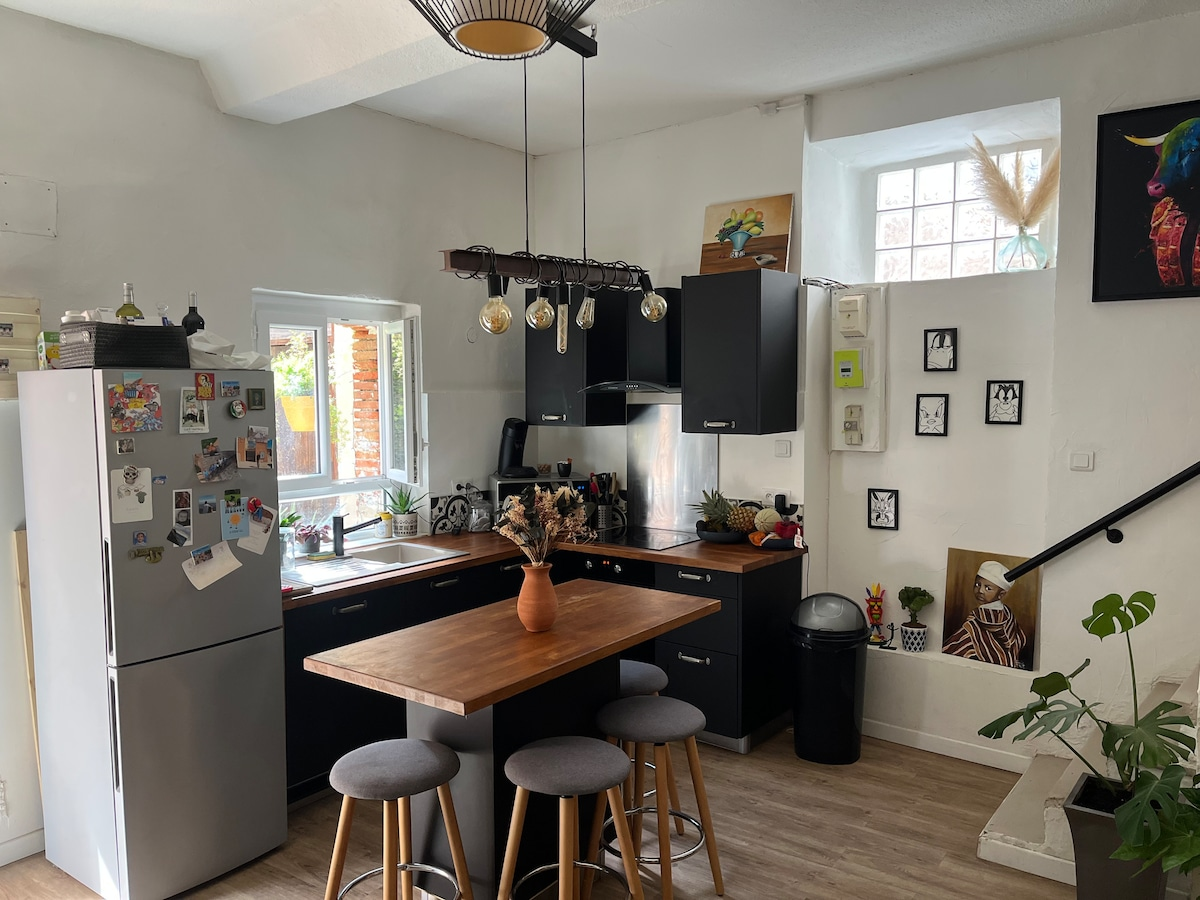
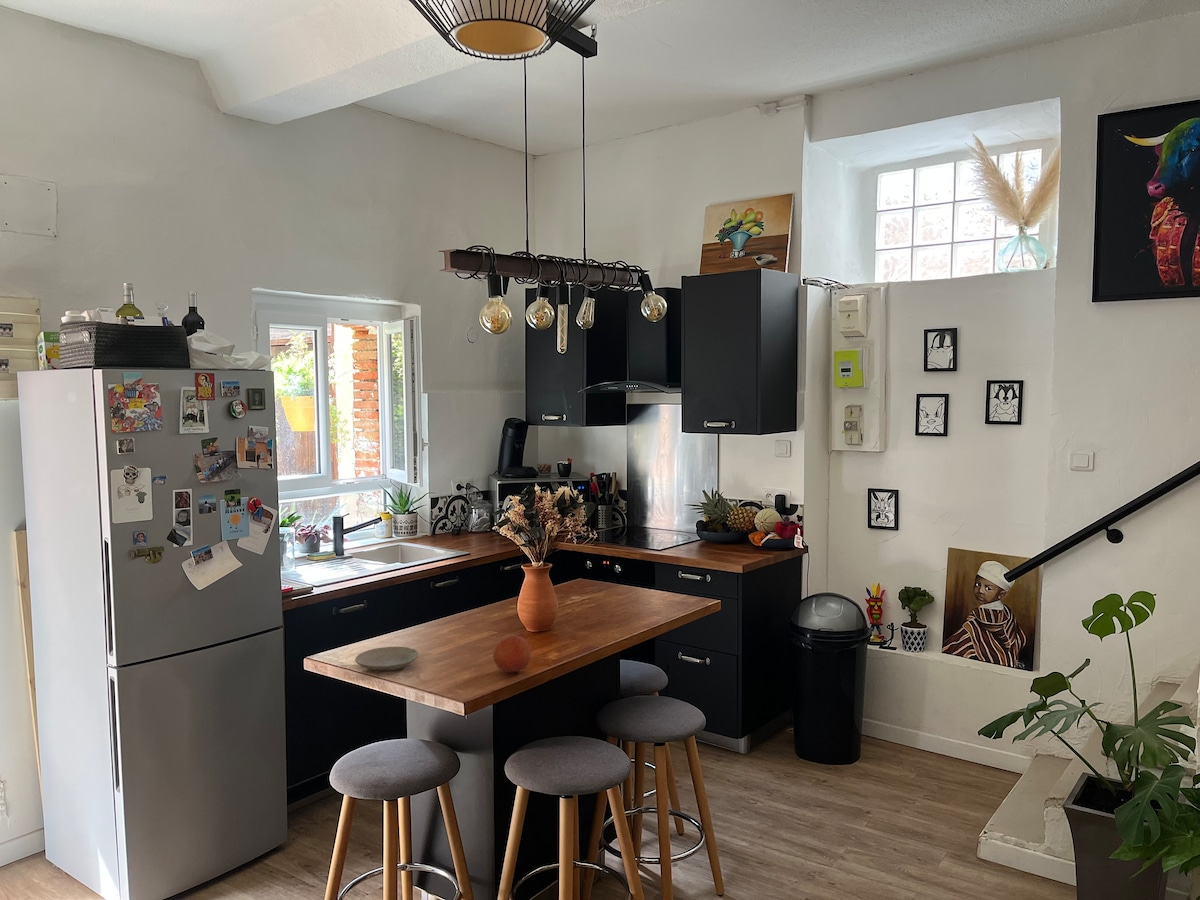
+ fruit (512, 653)
+ plate (387, 660)
